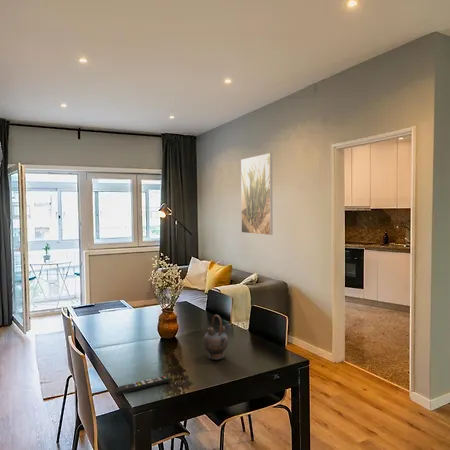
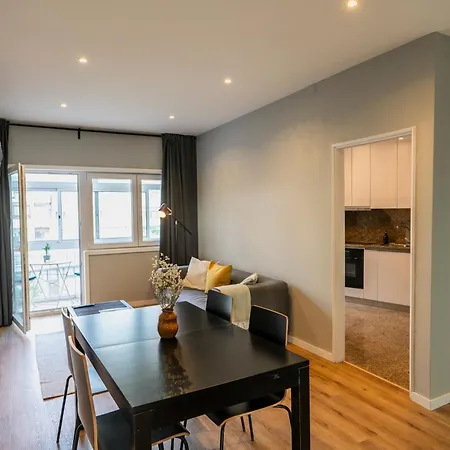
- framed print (255, 195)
- remote control (143, 384)
- teapot (217, 337)
